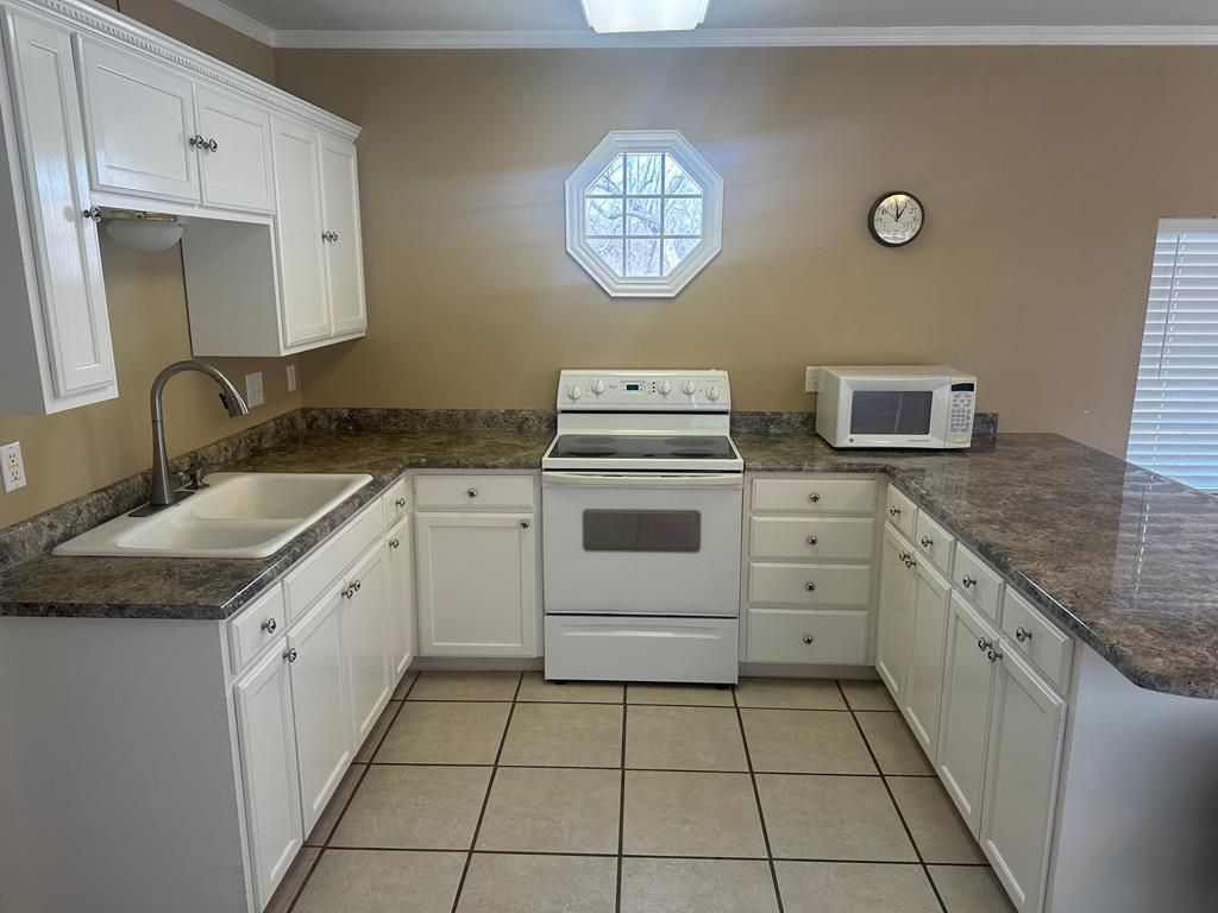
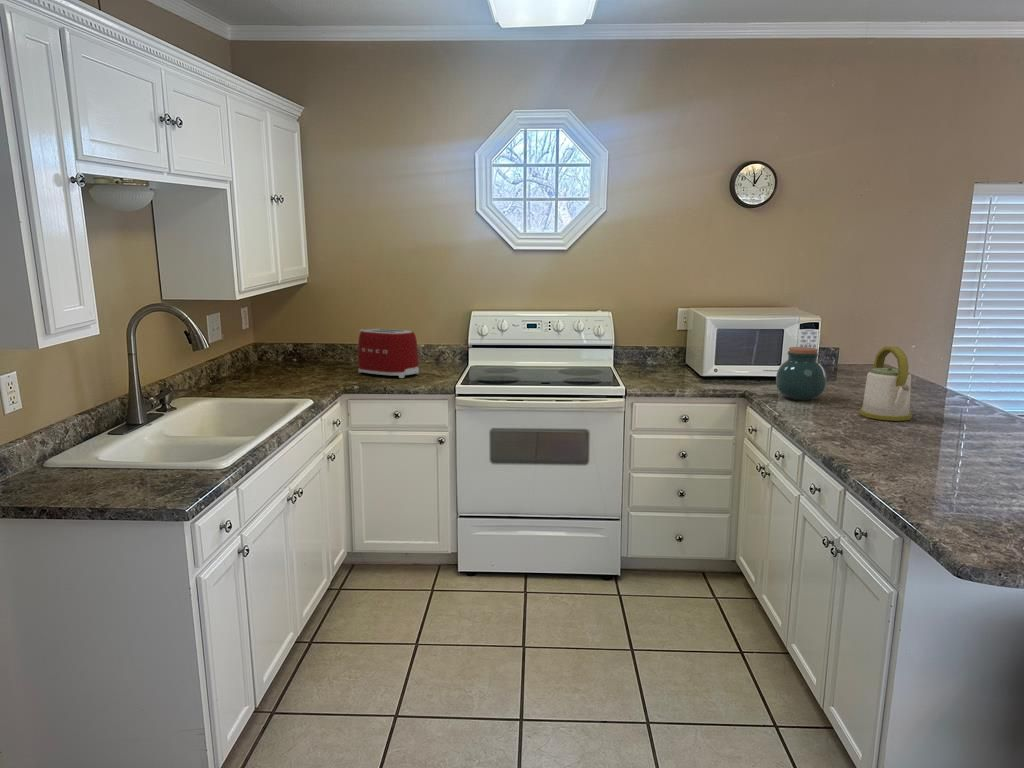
+ toaster (386, 352)
+ kettle (891, 382)
+ jar (801, 373)
